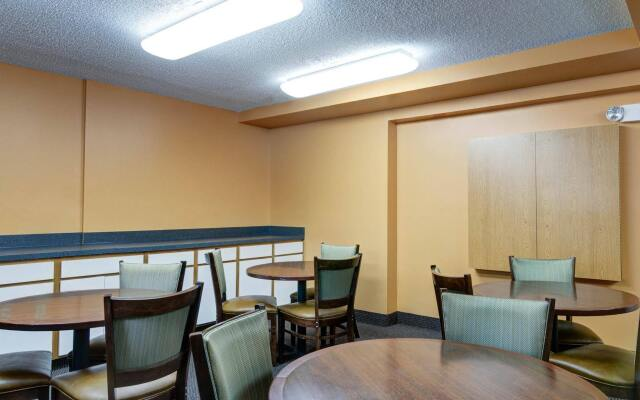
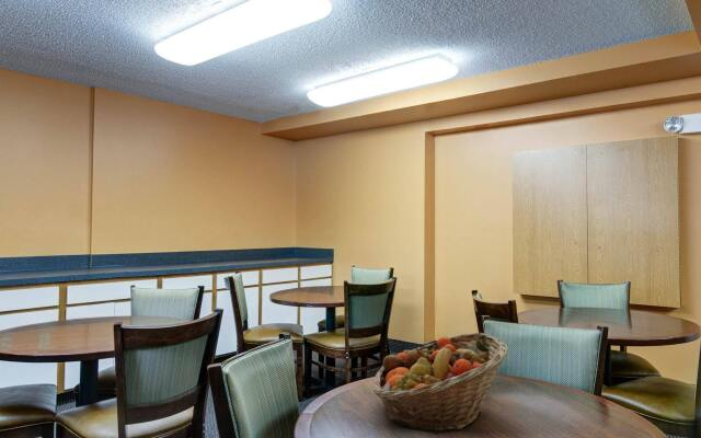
+ fruit basket (438, 374)
